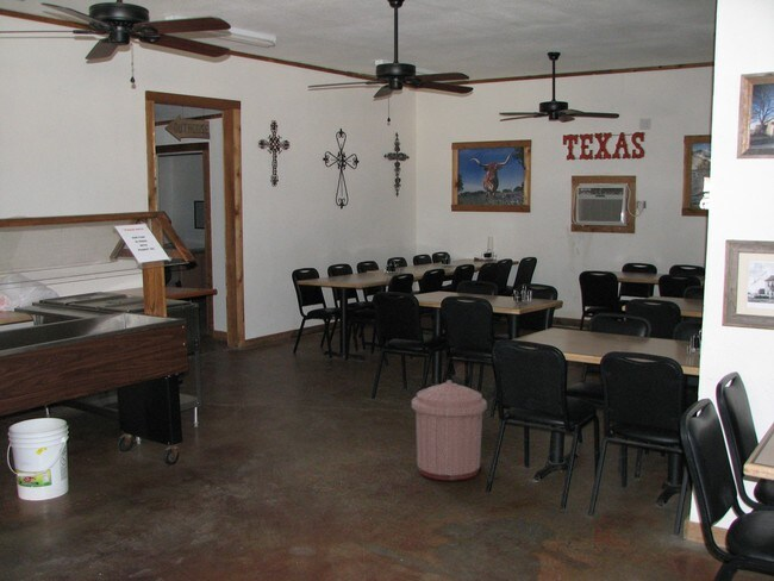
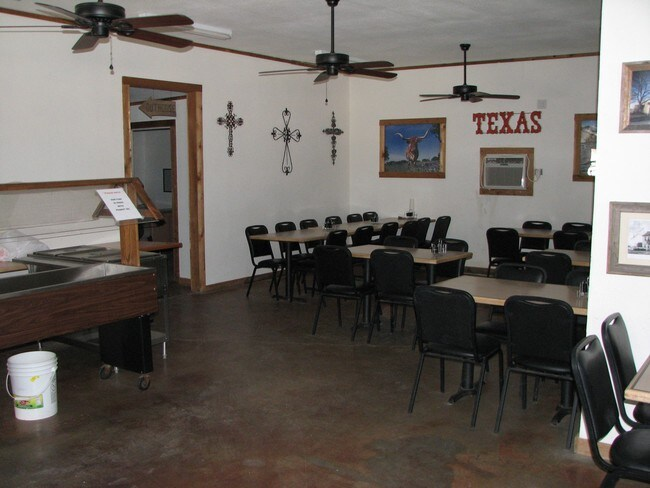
- trash can (448, 425)
